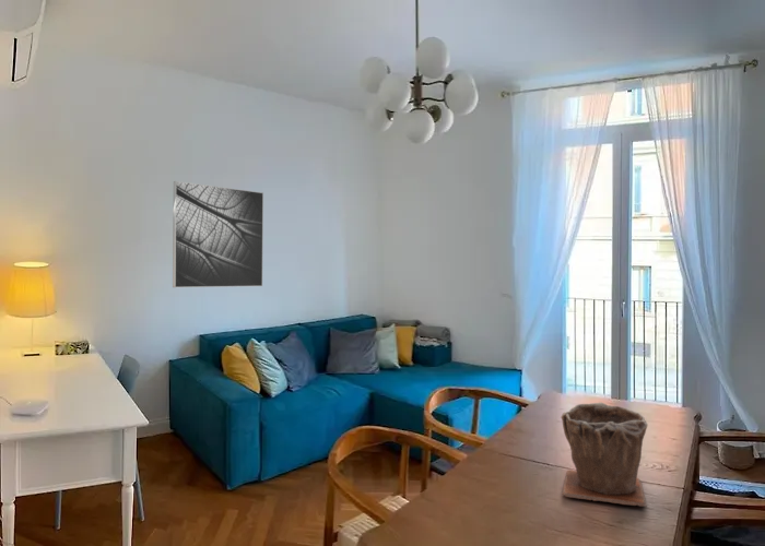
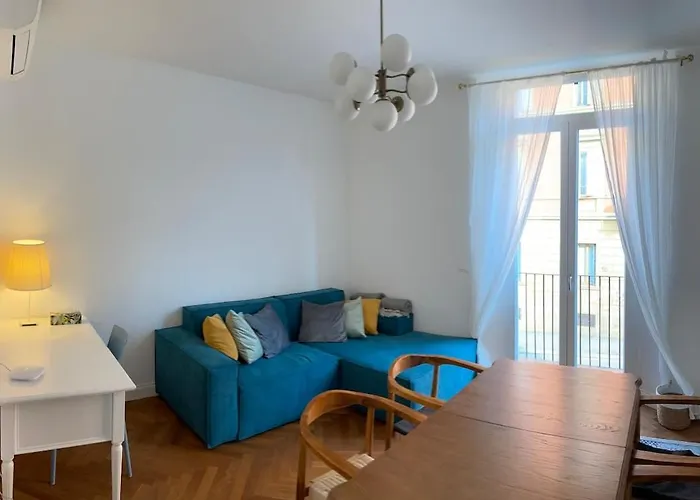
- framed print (221, 237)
- plant pot (602, 449)
